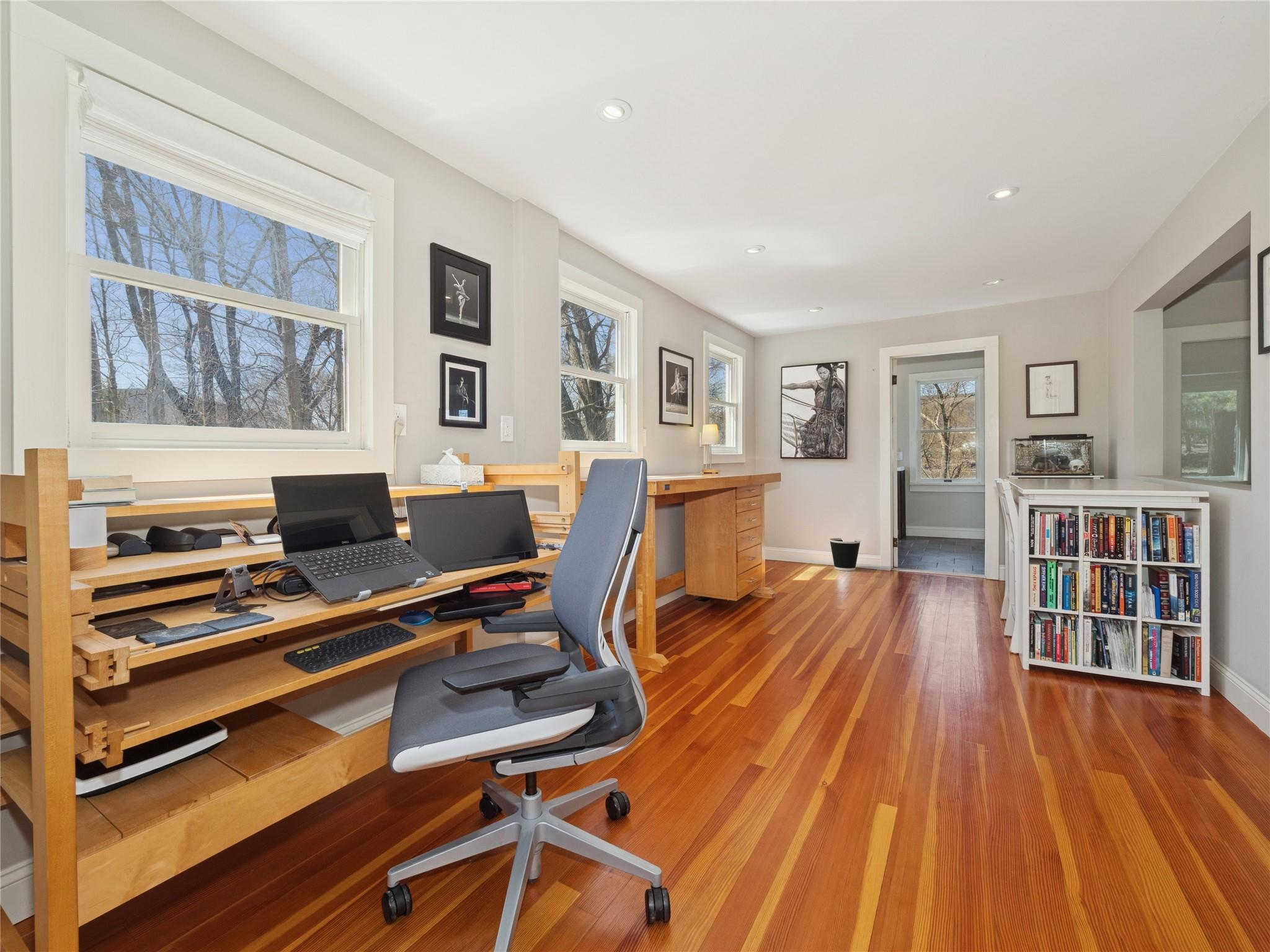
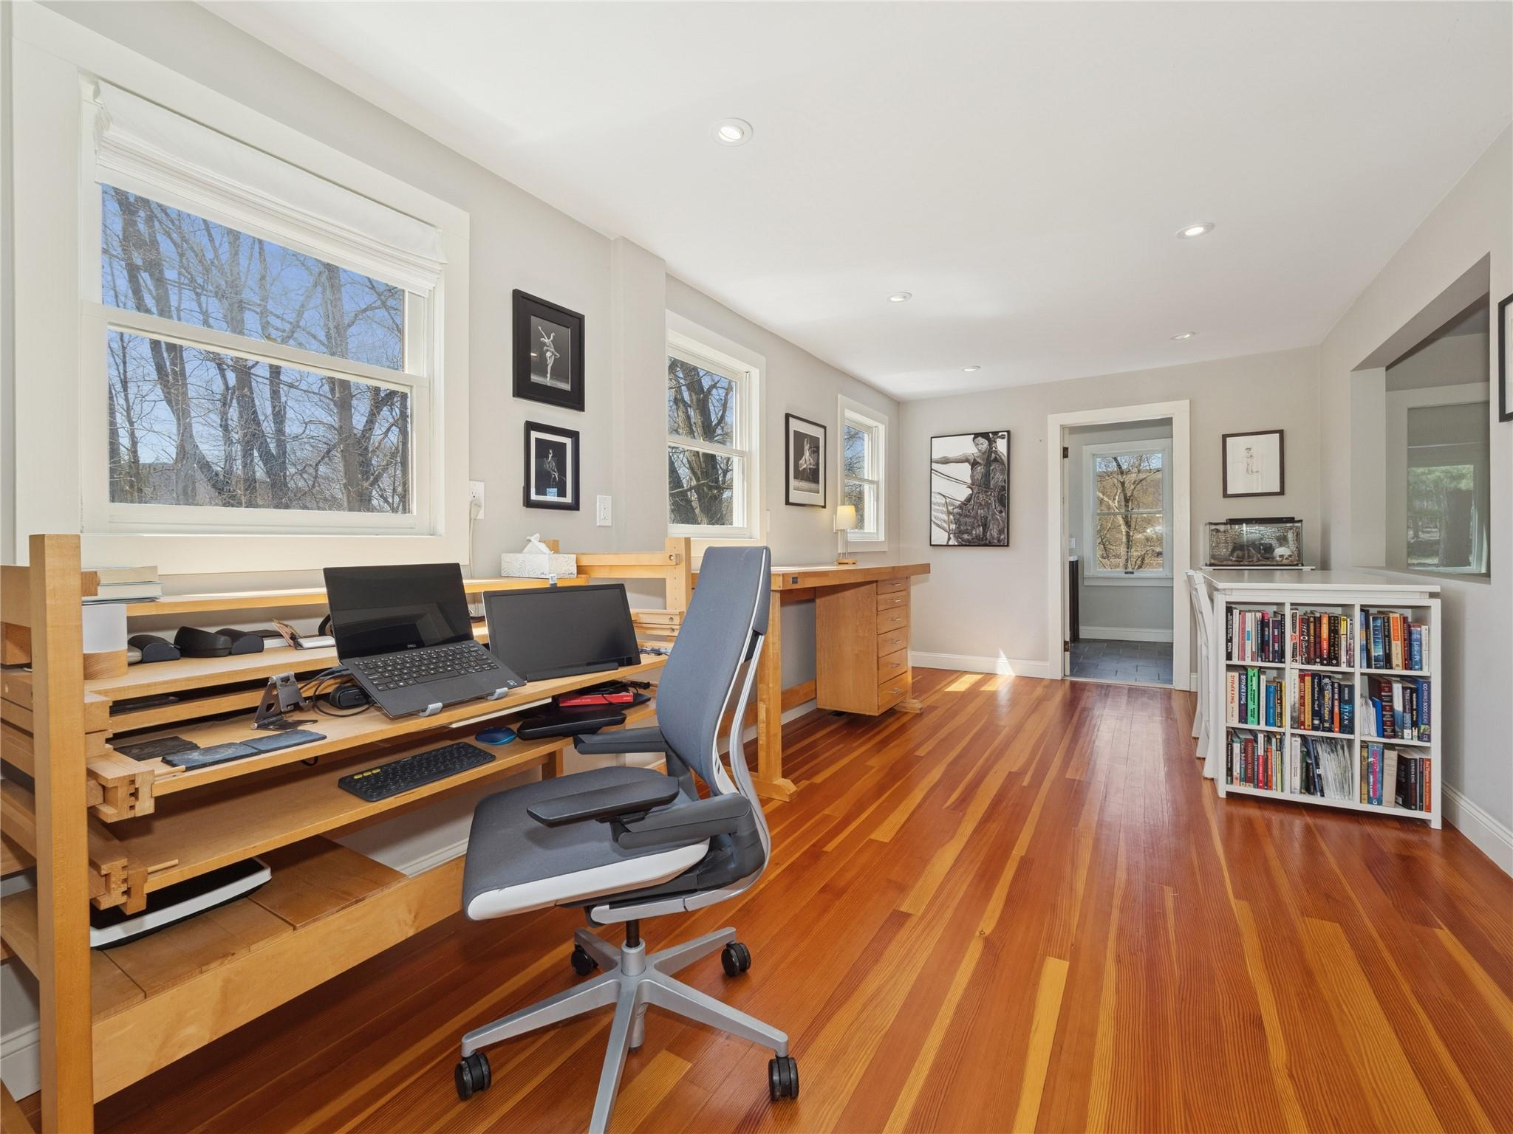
- wastebasket (845, 554)
